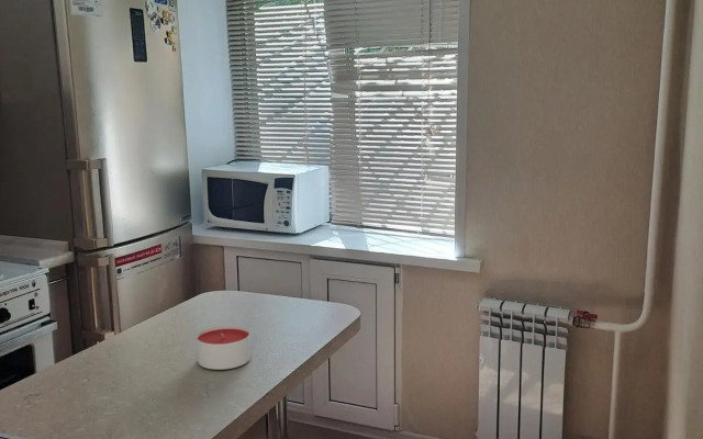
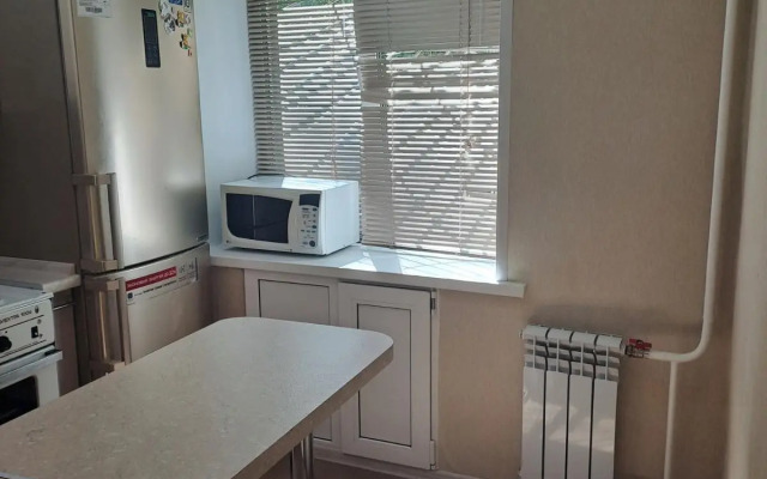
- candle (223, 346)
